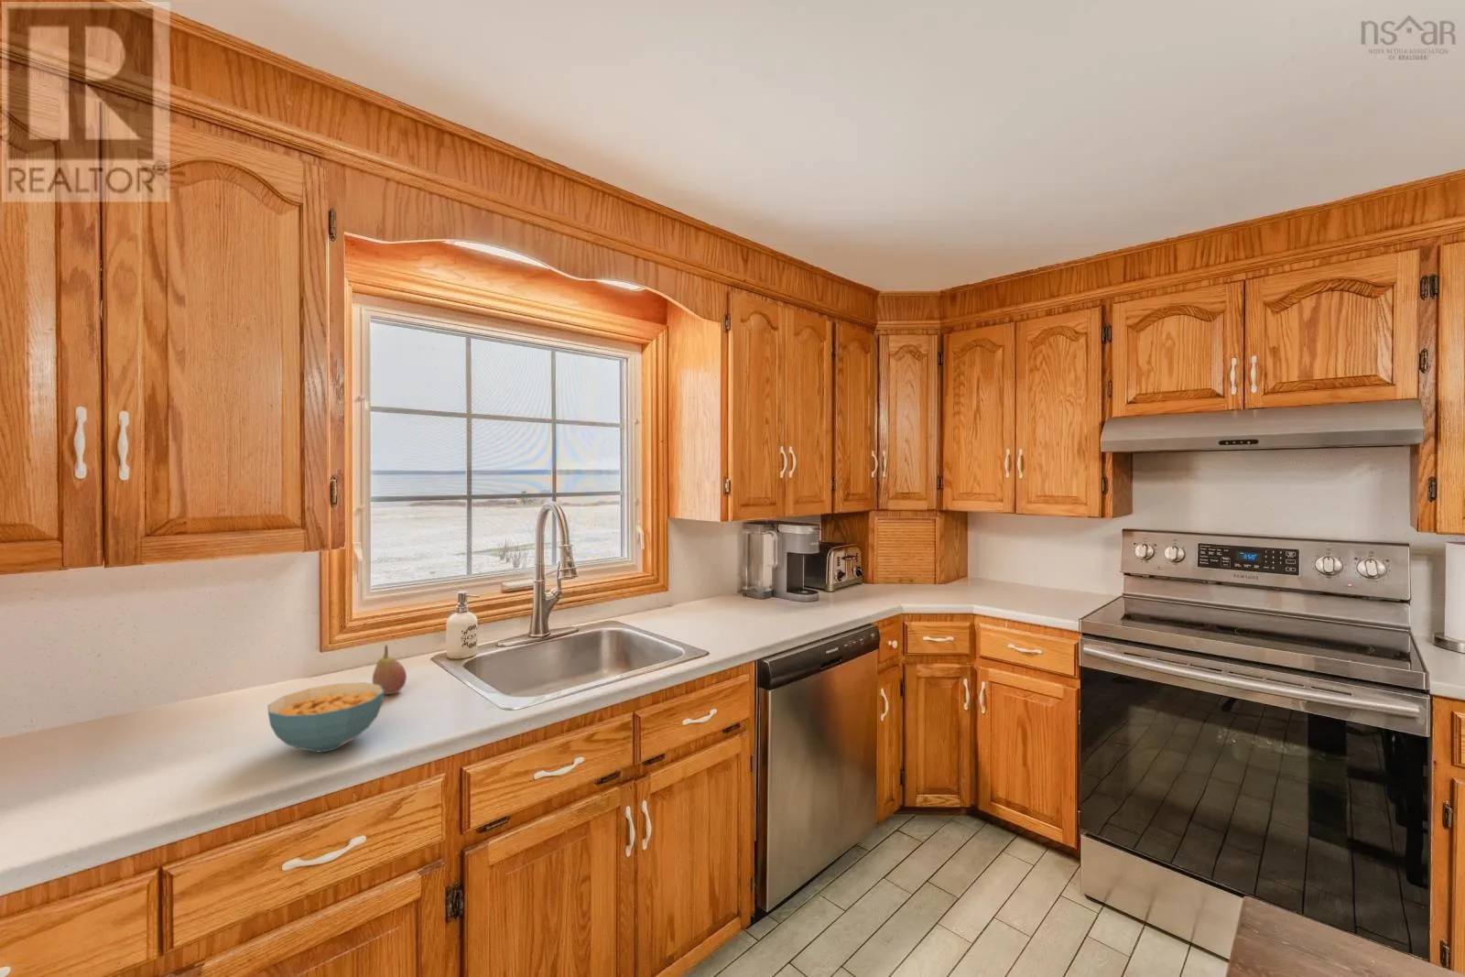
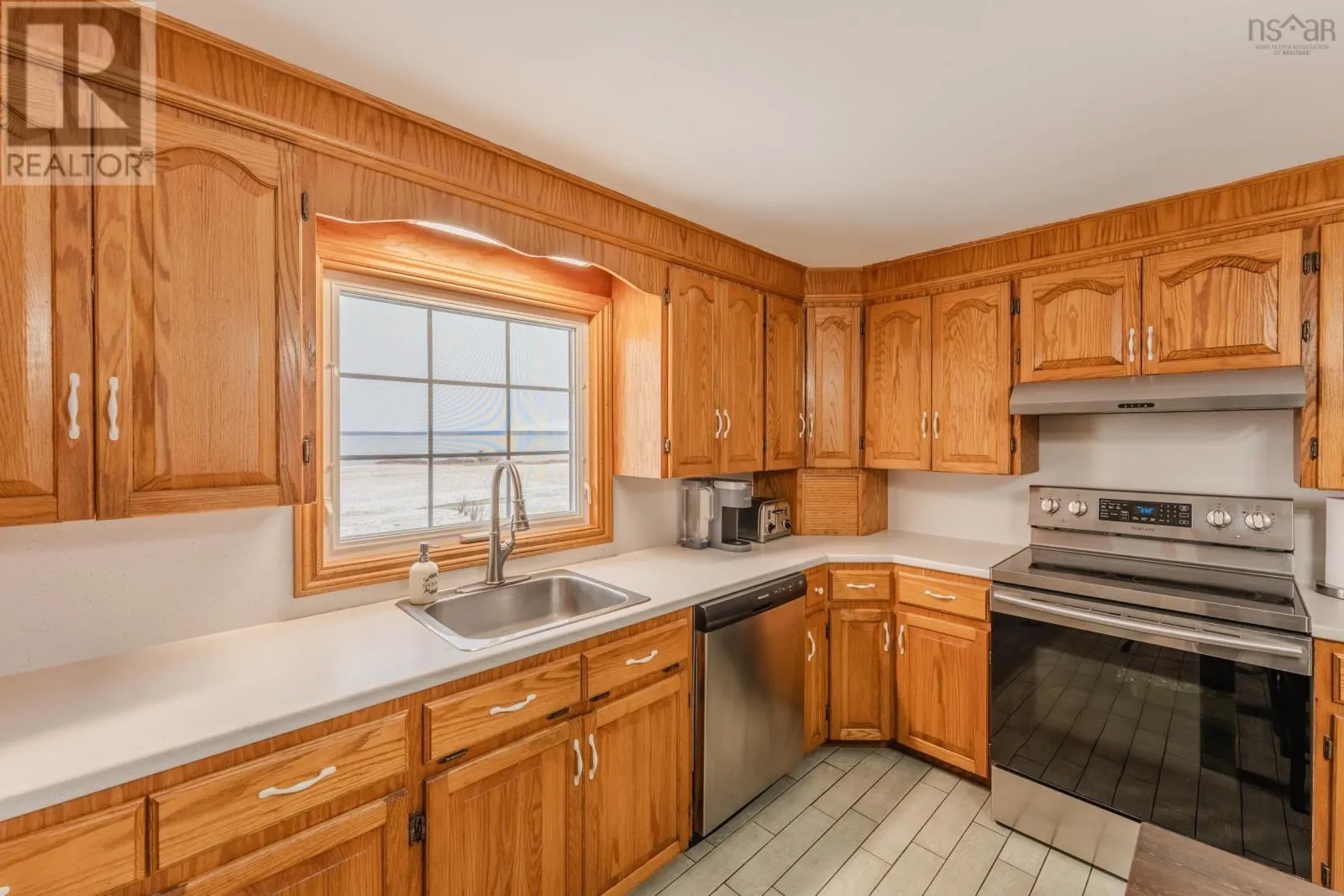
- cereal bowl (328, 722)
- fruit (389, 668)
